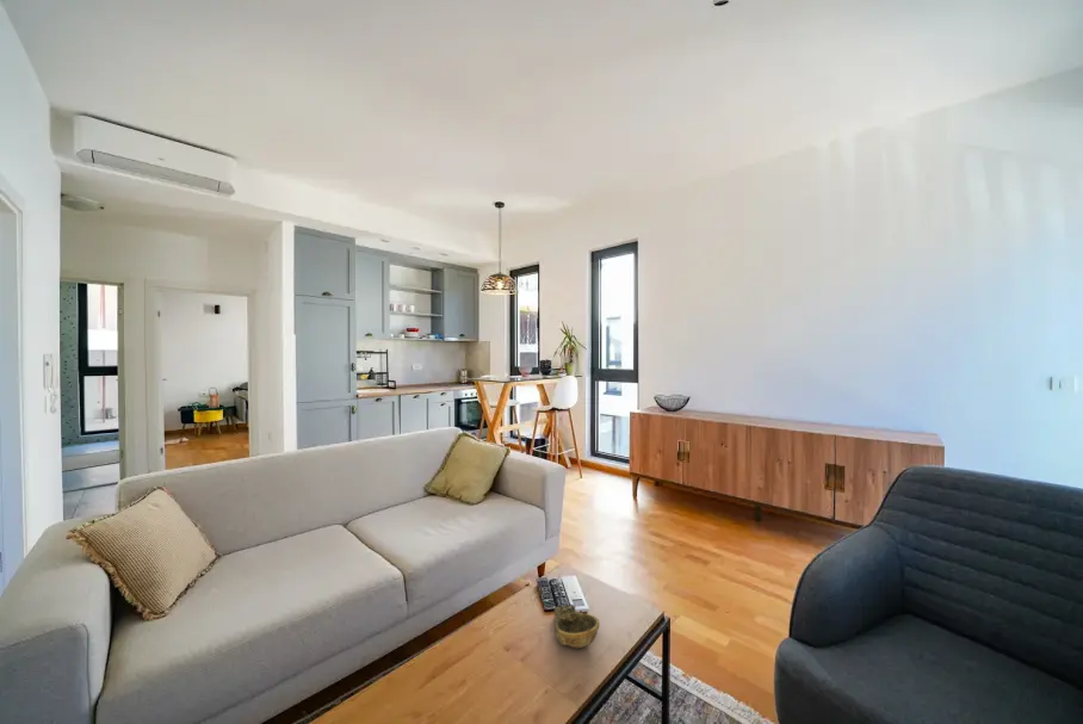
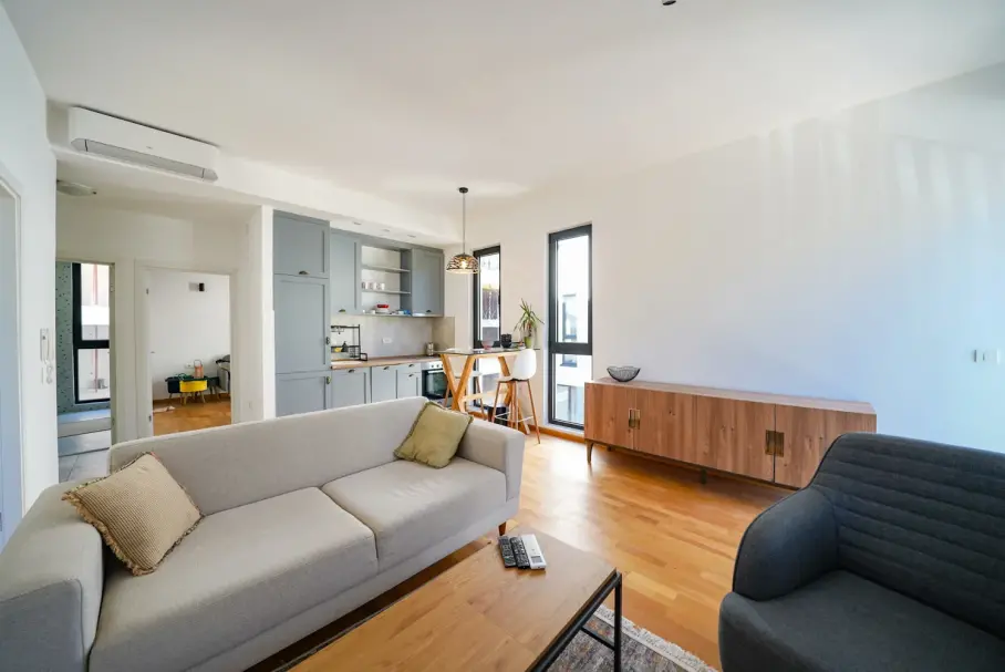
- decorative bowl (570, 621)
